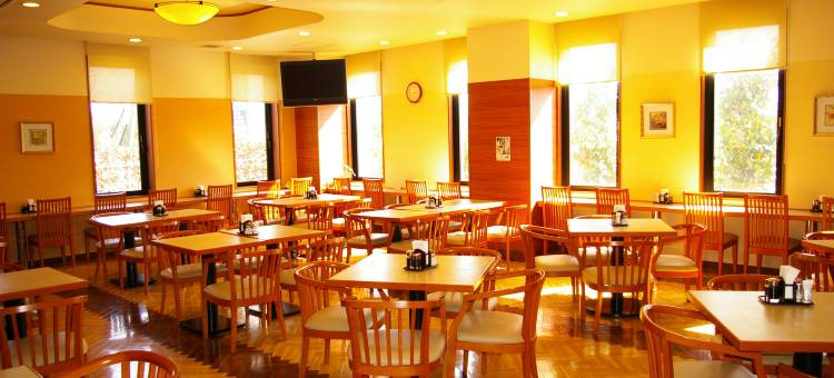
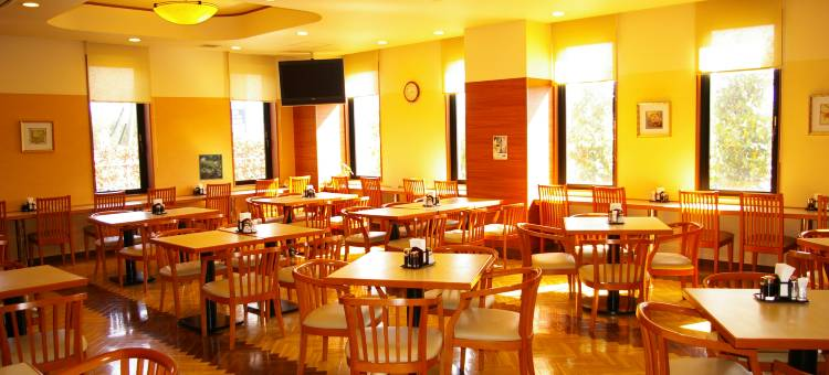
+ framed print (210, 167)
